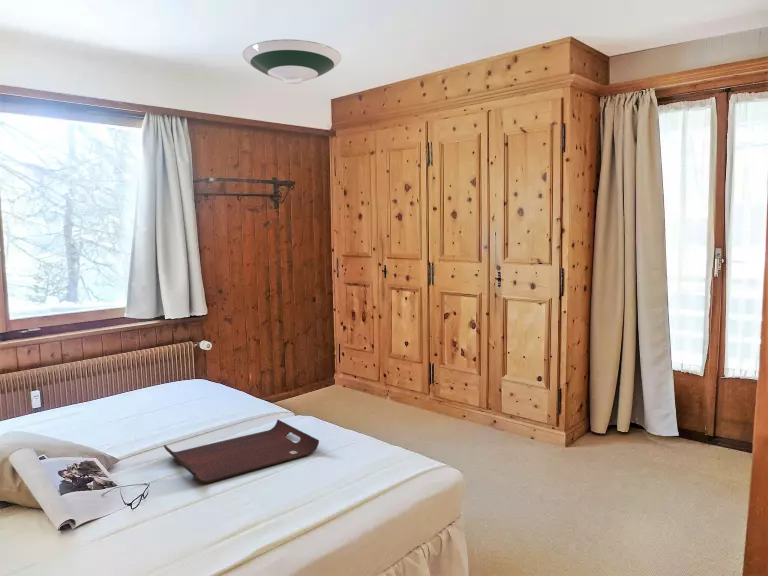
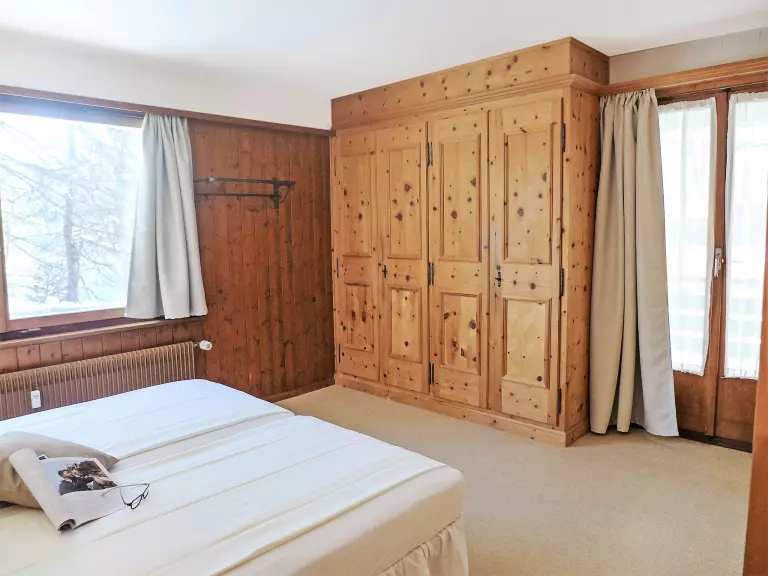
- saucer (292, 69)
- serving tray (242, 448)
